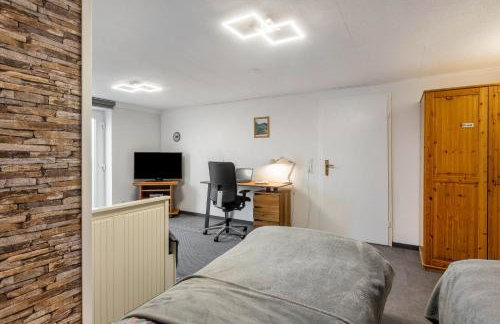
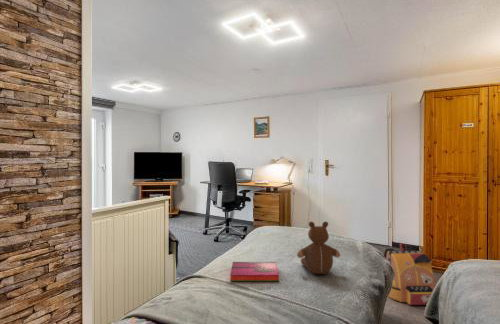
+ hardback book (254, 270)
+ teddy bear (316, 245)
+ backpack (407, 270)
